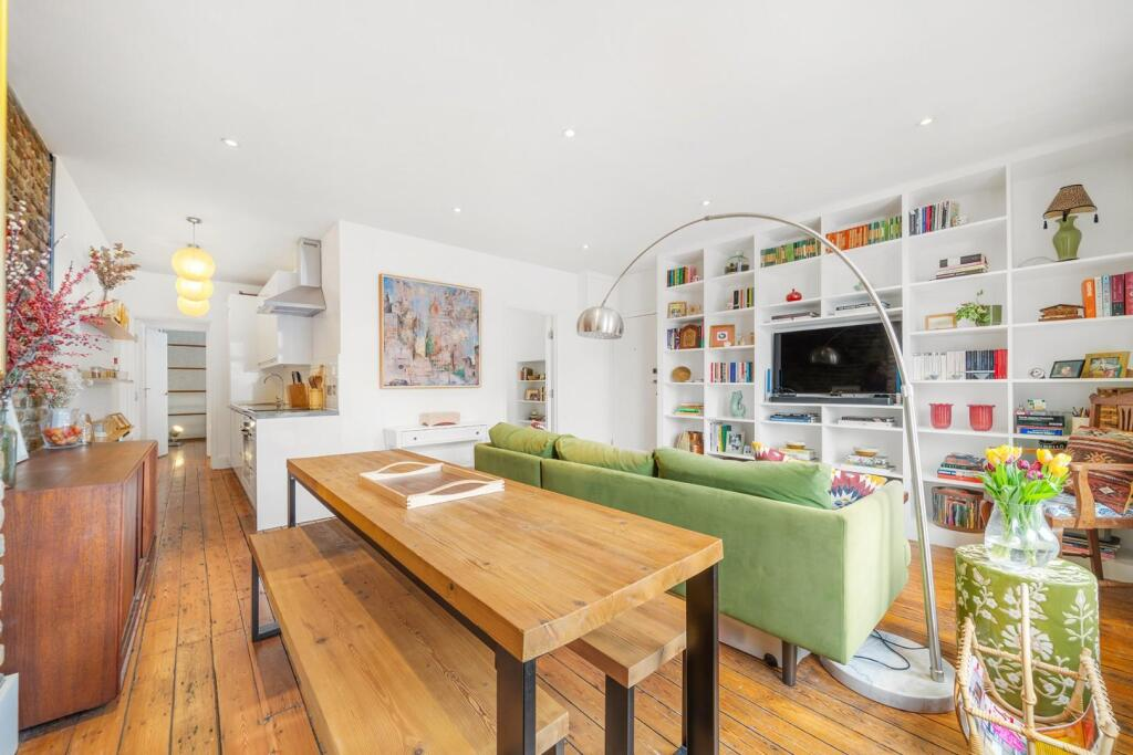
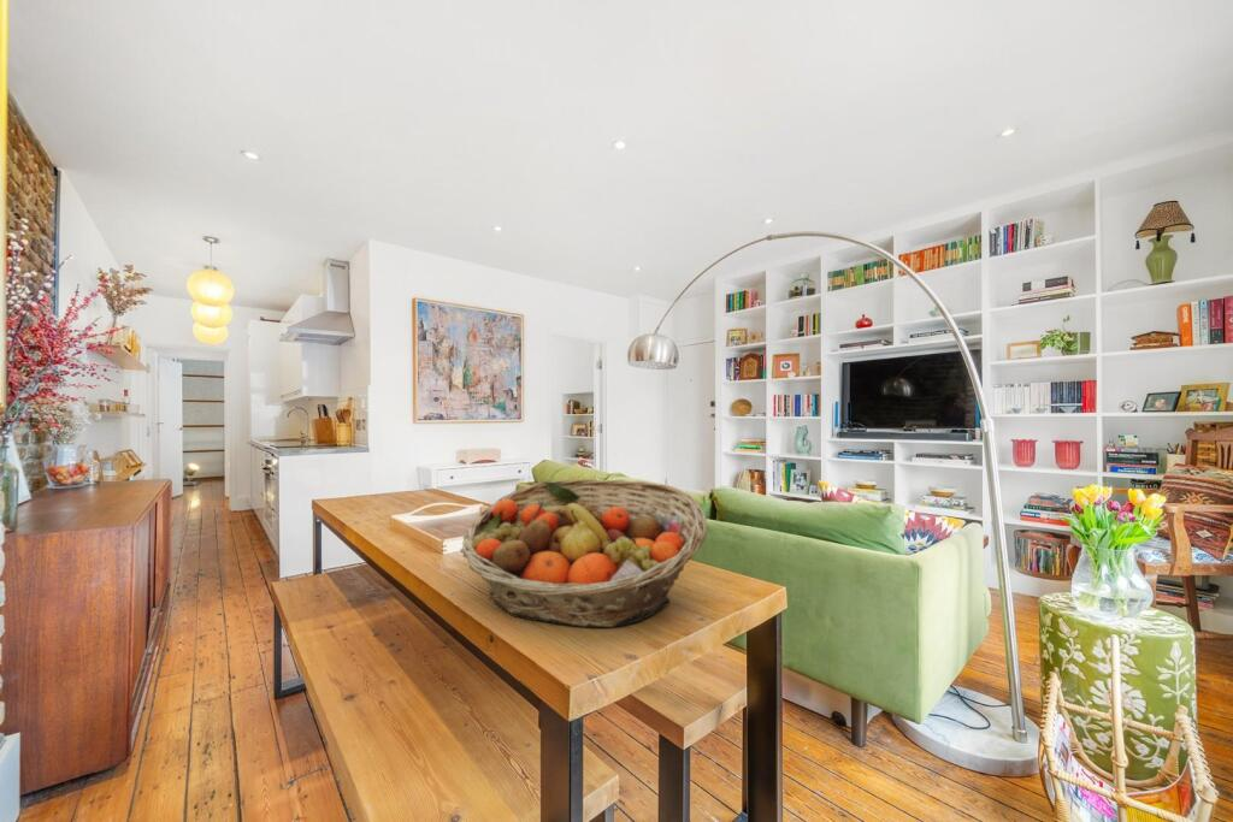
+ fruit basket (583, 542)
